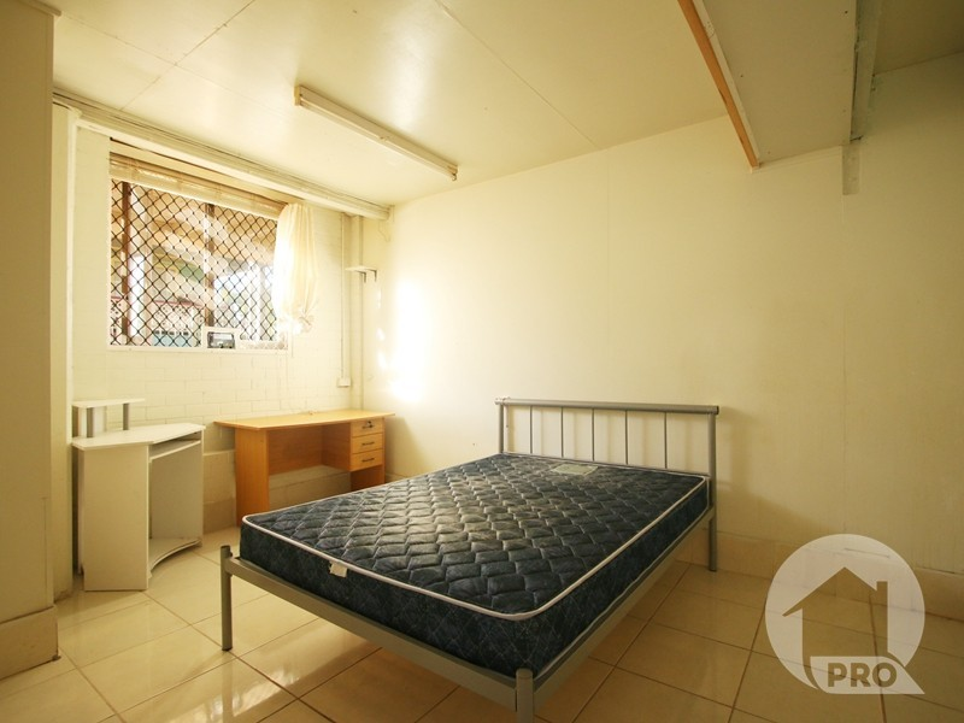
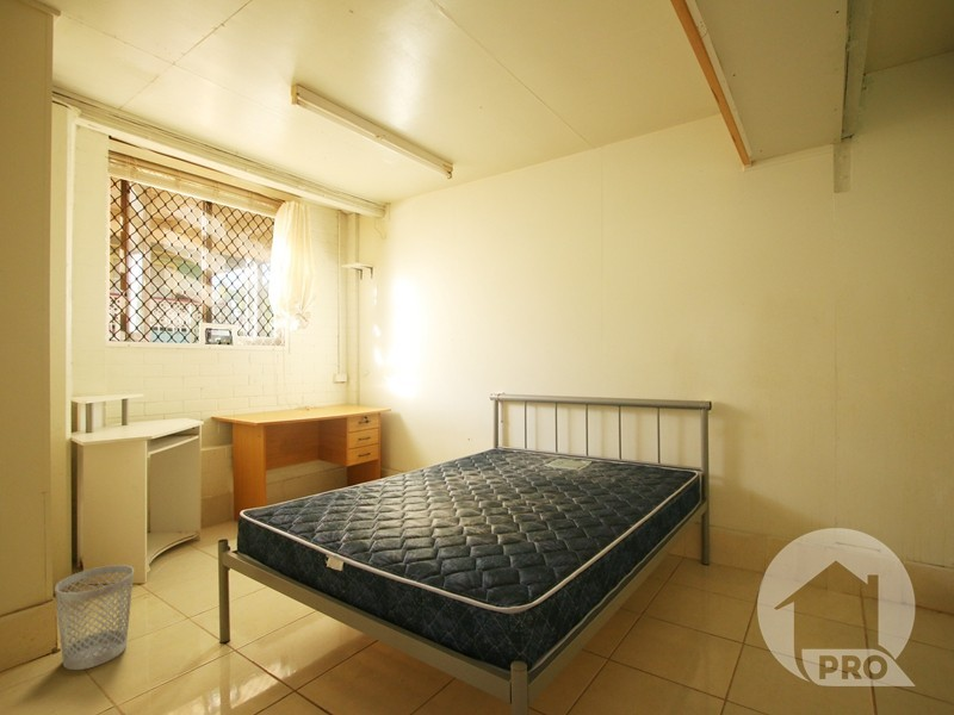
+ wastebasket (97, 616)
